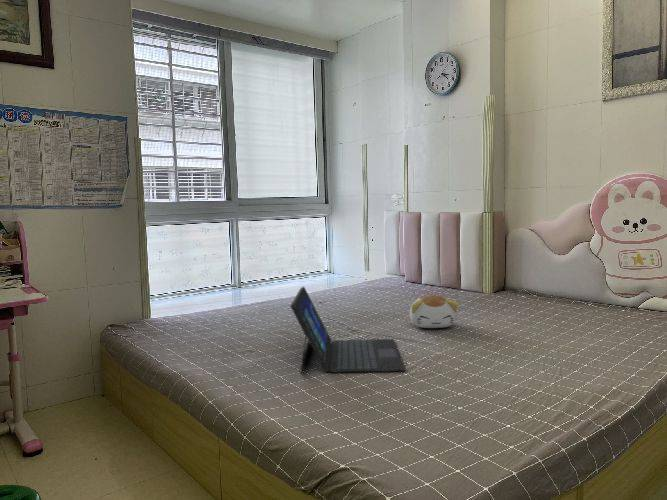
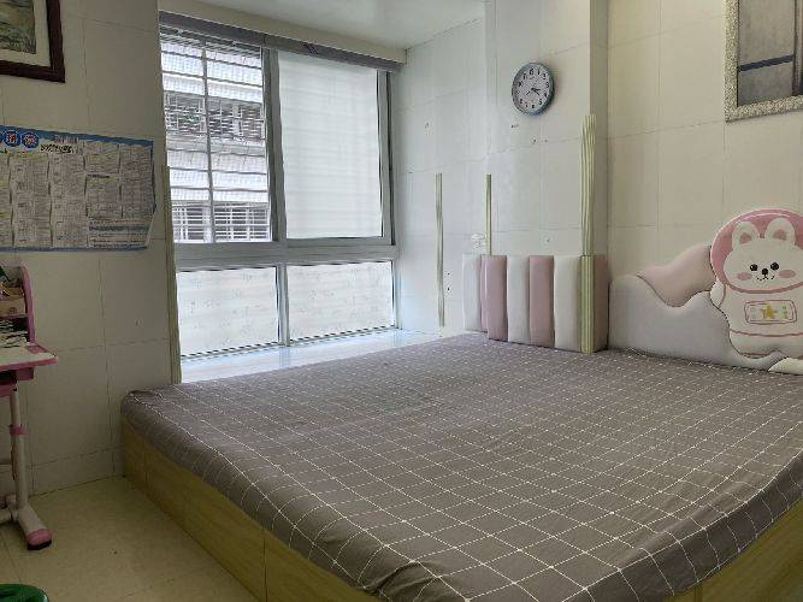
- plush toy (431, 309)
- laptop (347, 340)
